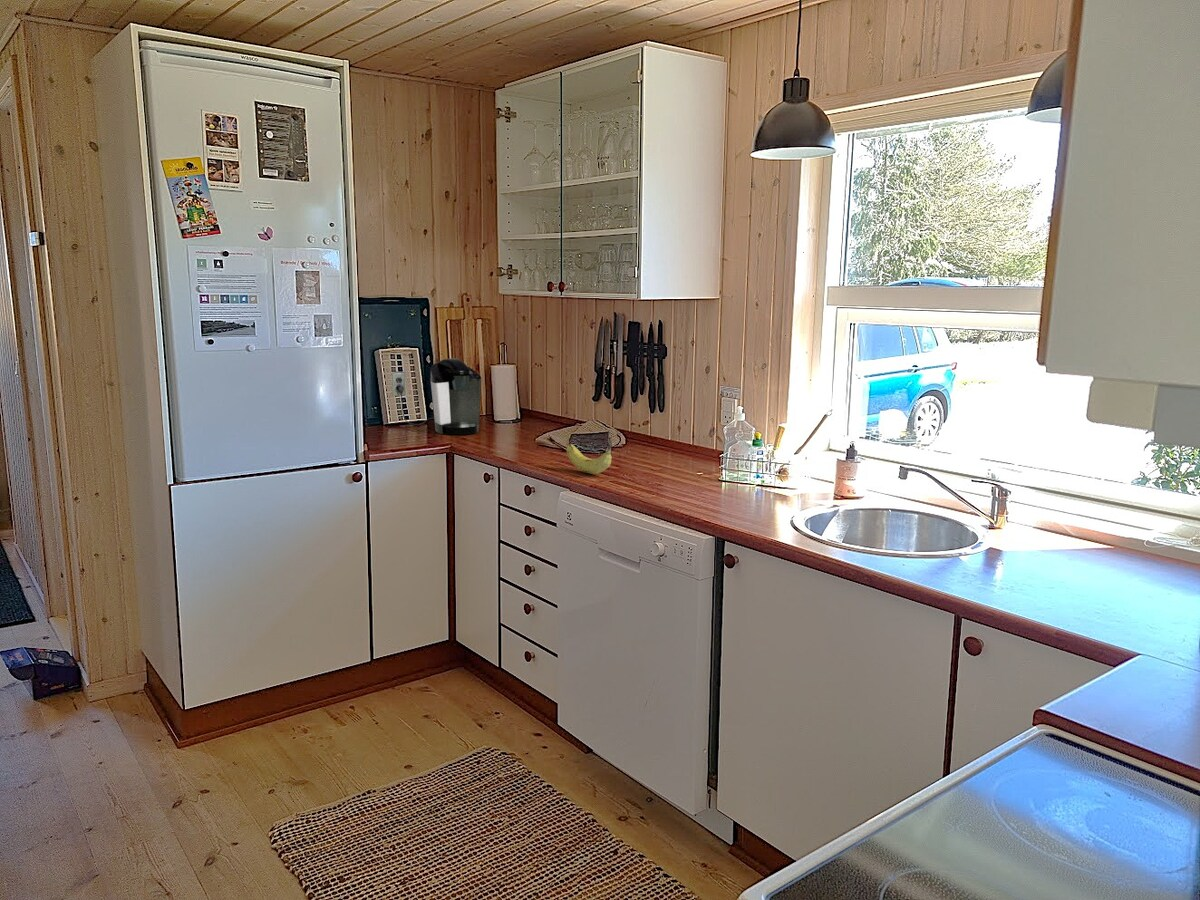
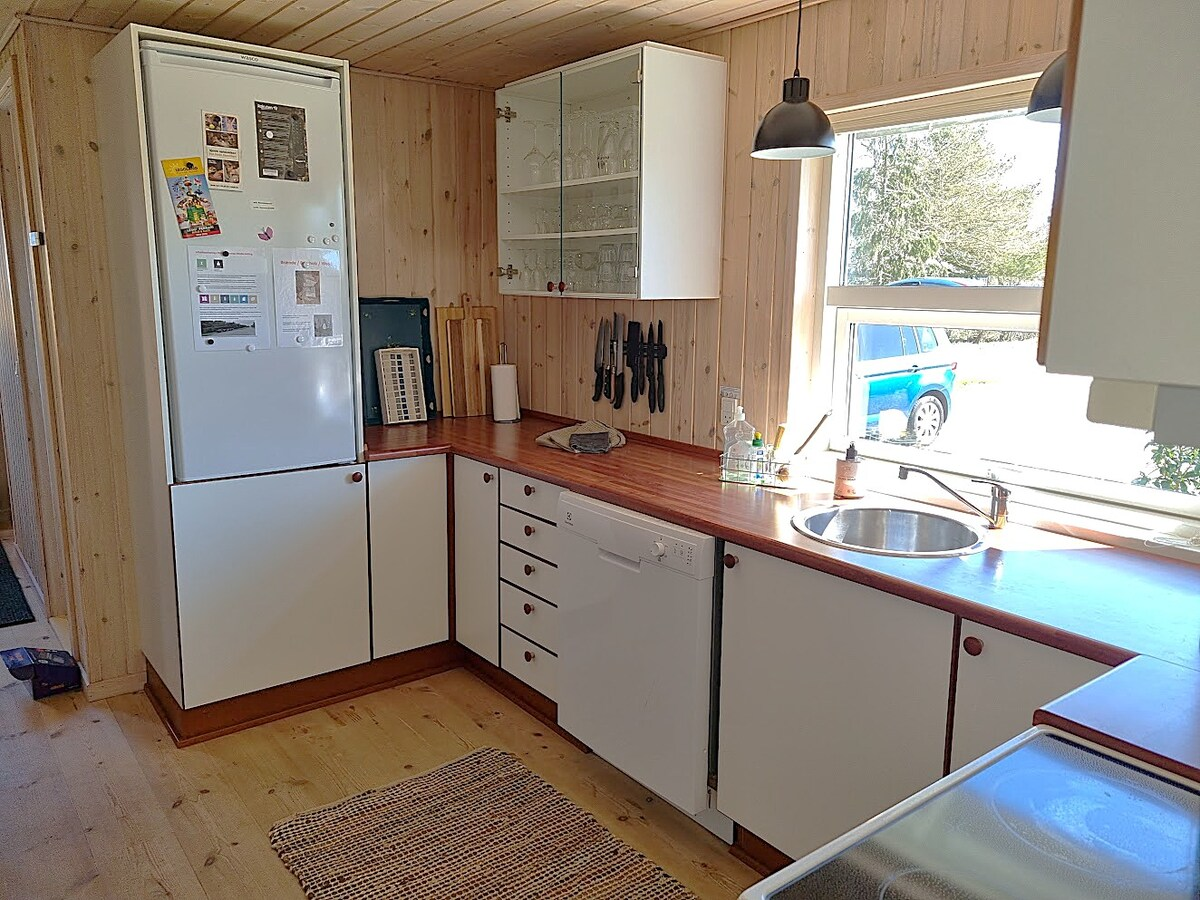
- coffee maker (441, 395)
- fruit (589, 458)
